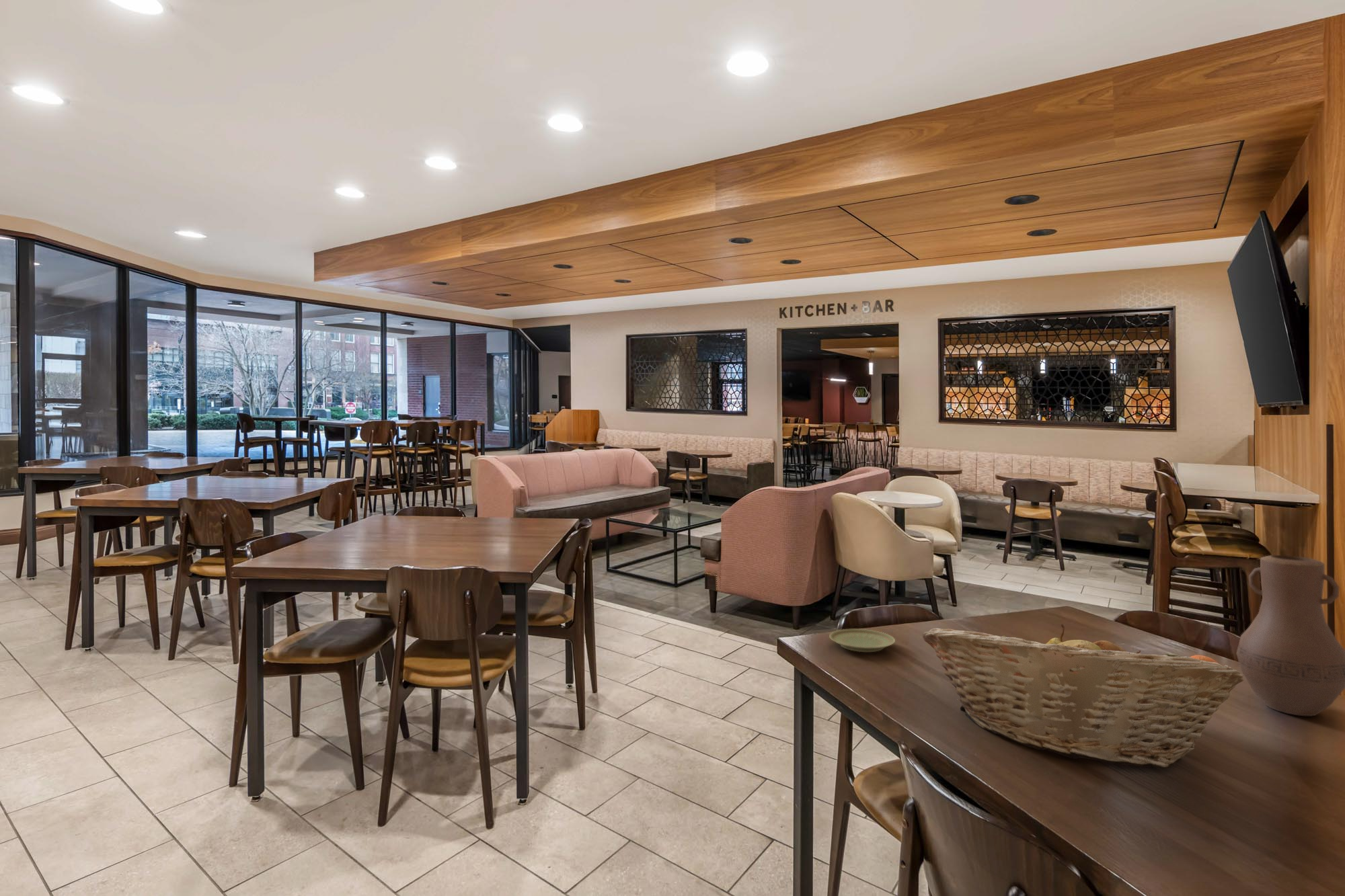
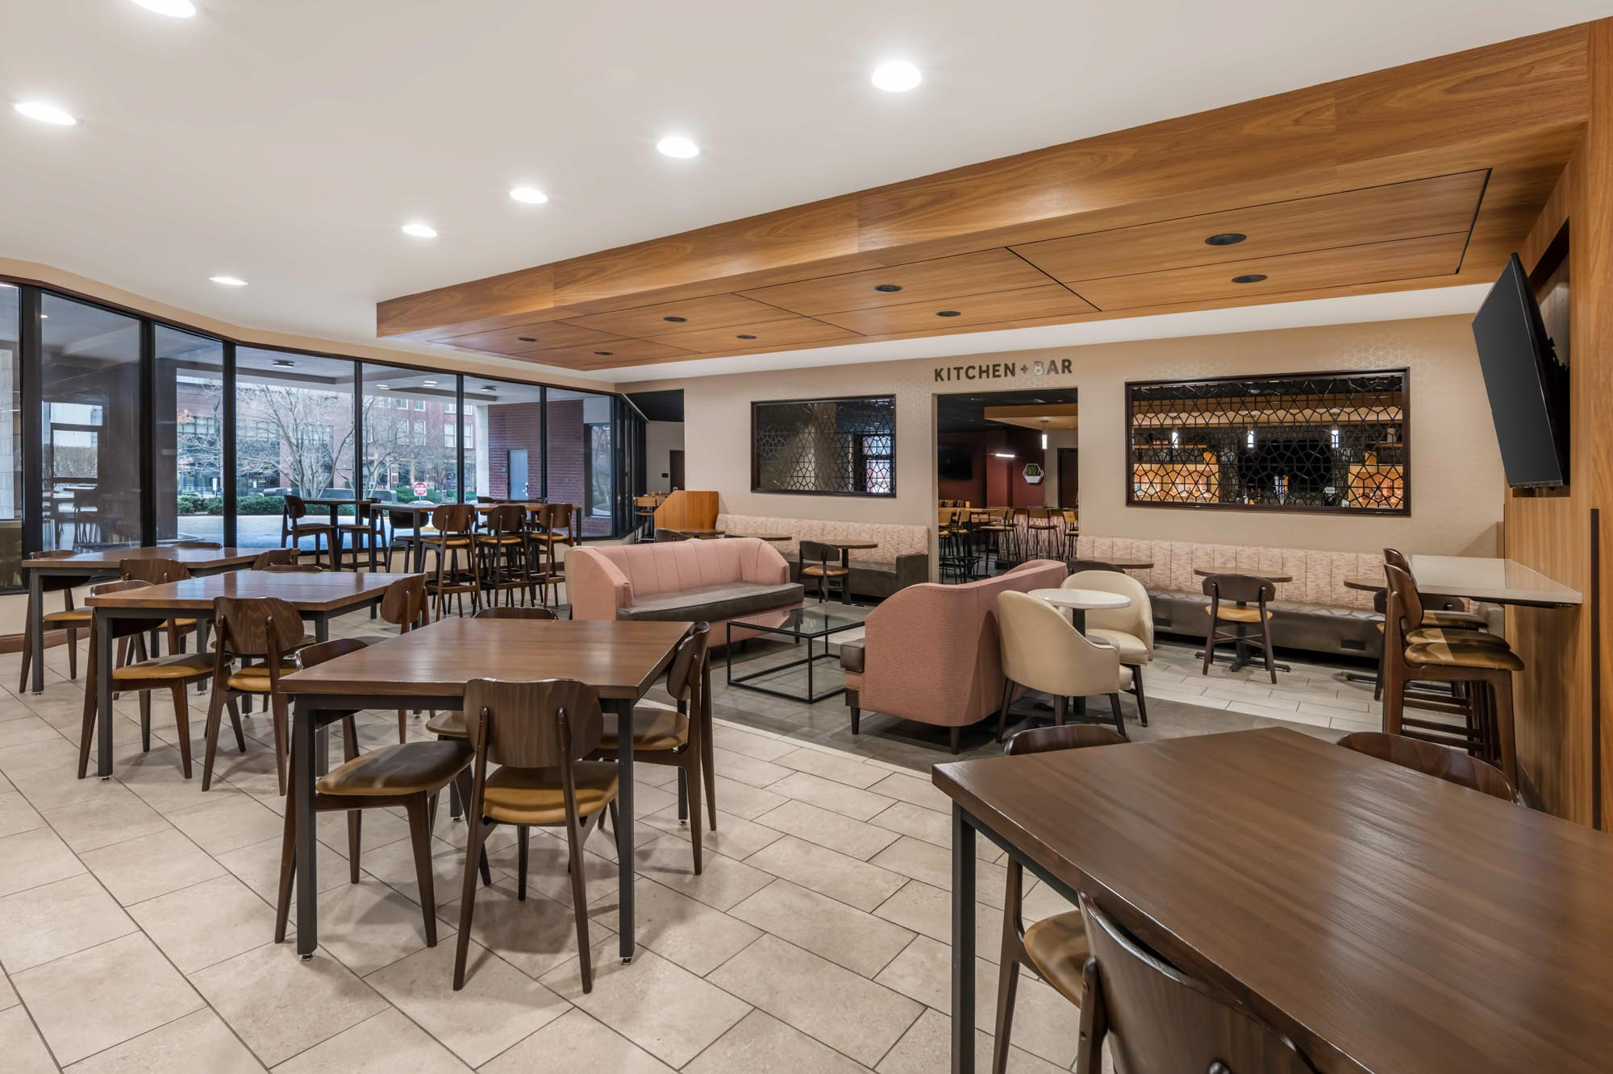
- plate (861, 641)
- vase (1291, 633)
- fruit basket (1066, 676)
